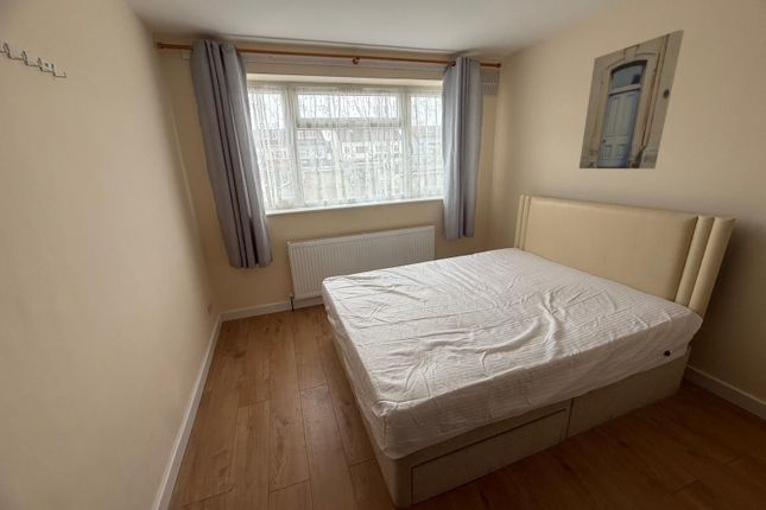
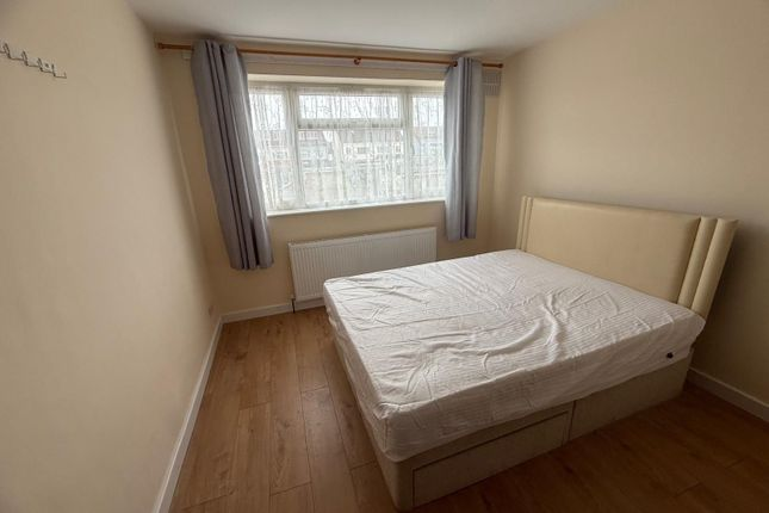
- wall art (622, 110)
